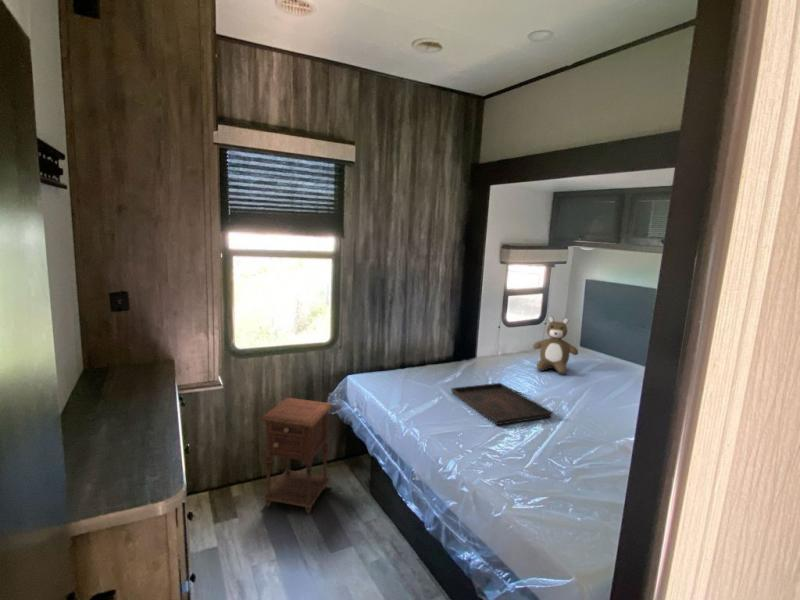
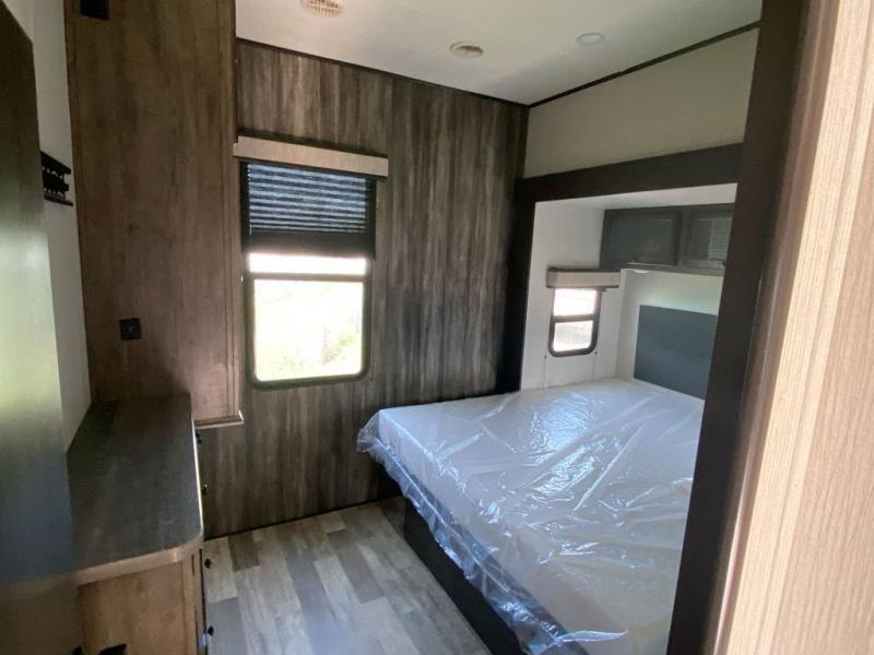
- nightstand (298, 453)
- teddy bear (555, 344)
- serving tray (498, 401)
